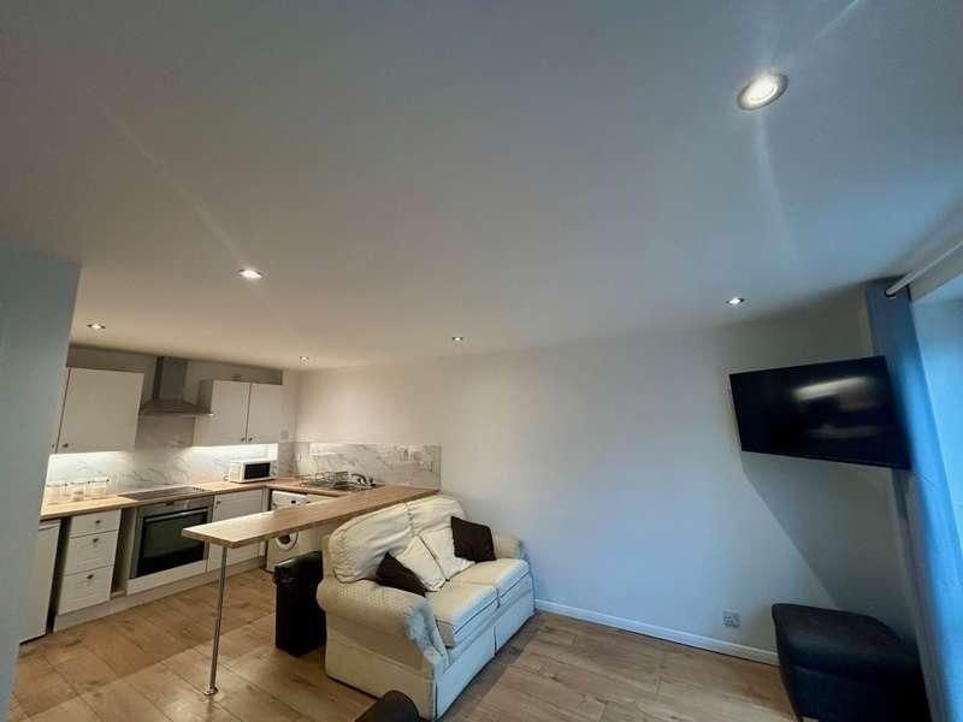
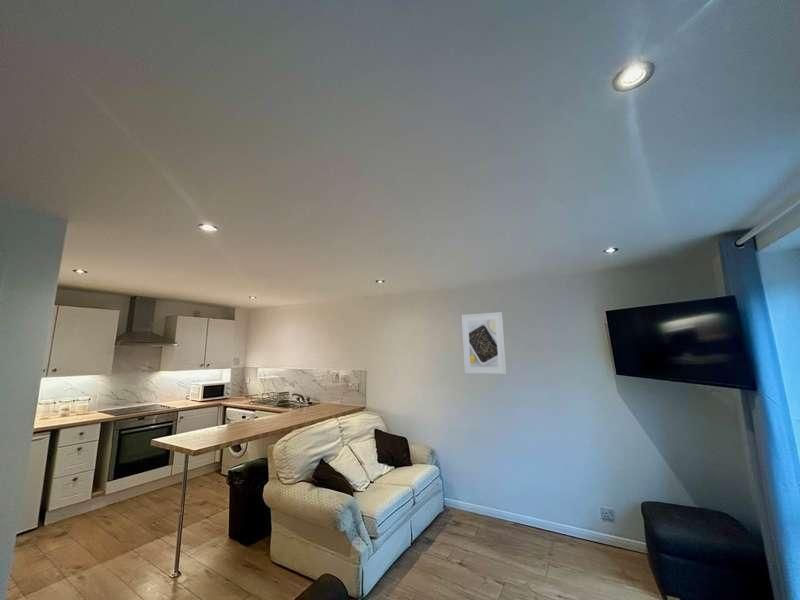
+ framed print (483, 343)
